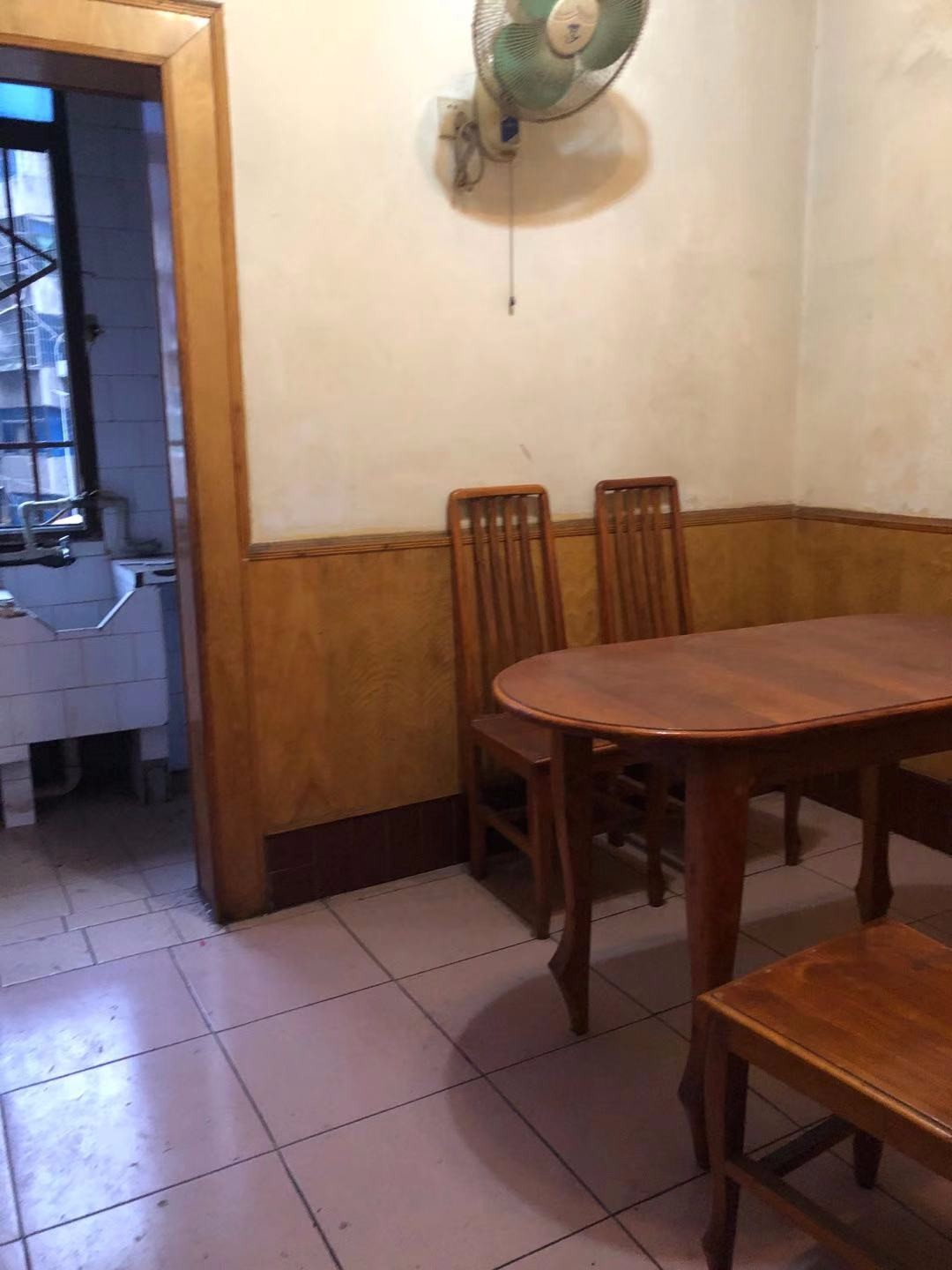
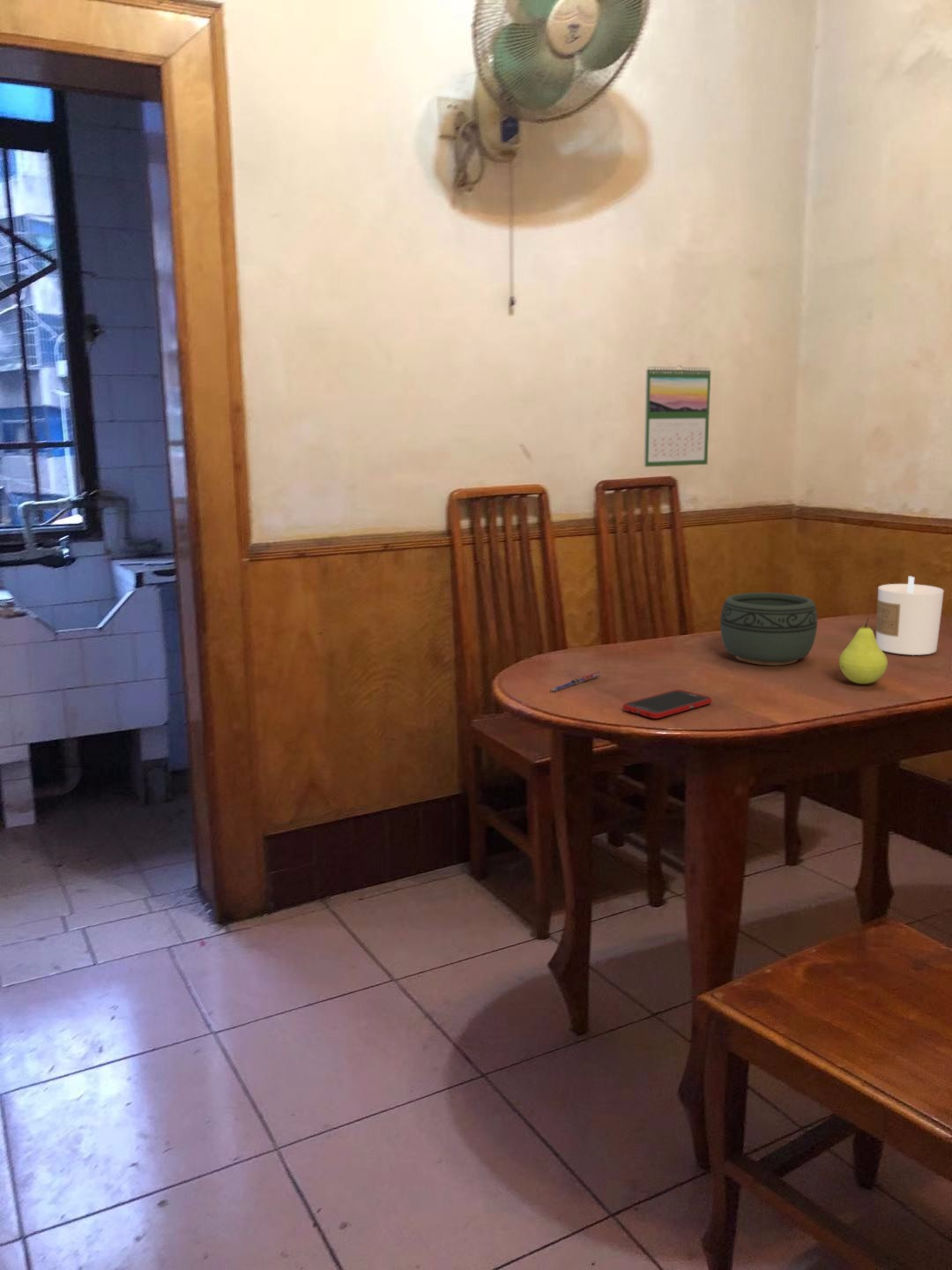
+ fruit (864, 650)
+ pen (576, 680)
+ cell phone (667, 704)
+ candle (908, 613)
+ calendar (677, 415)
+ bowl (768, 628)
